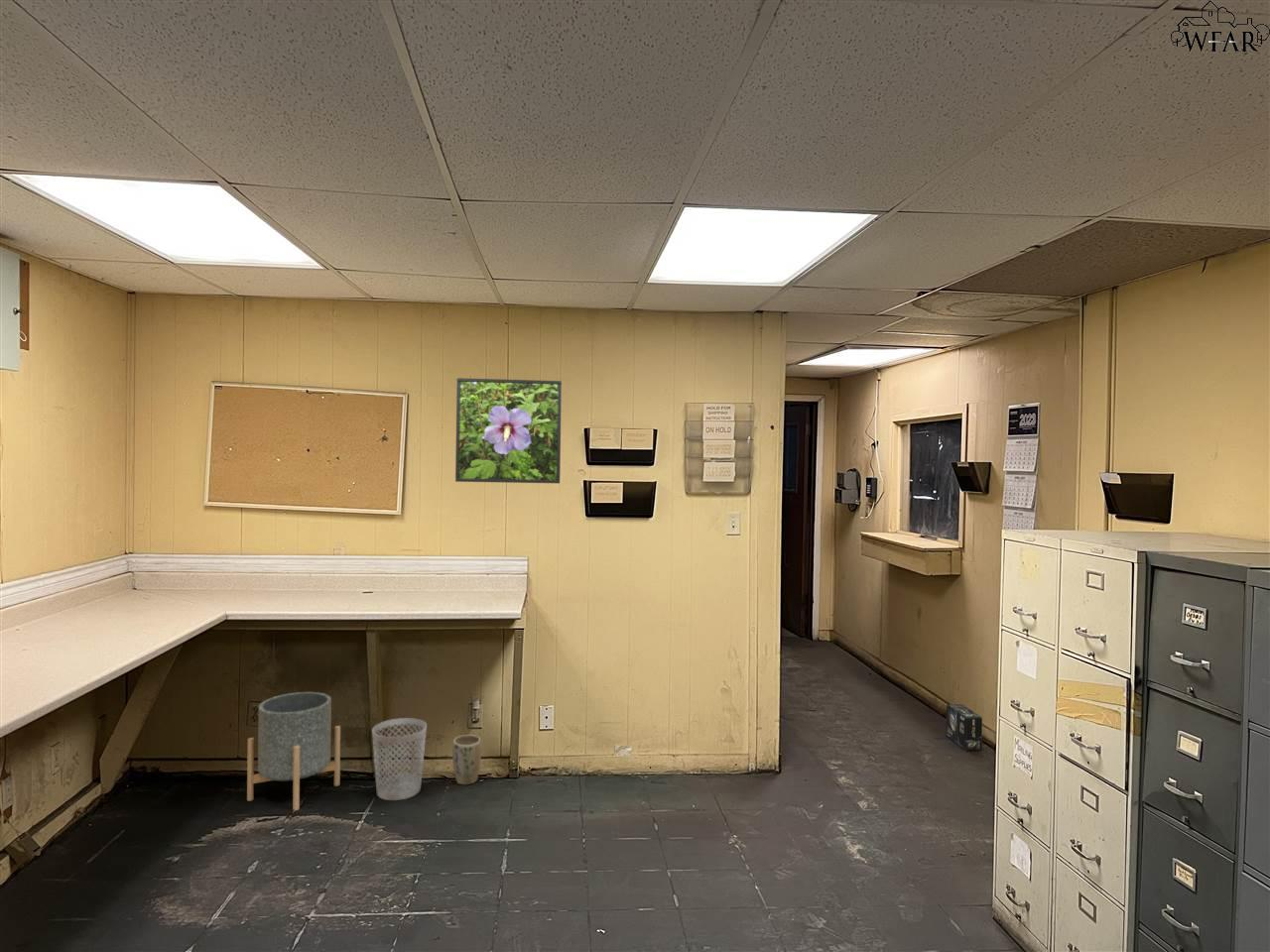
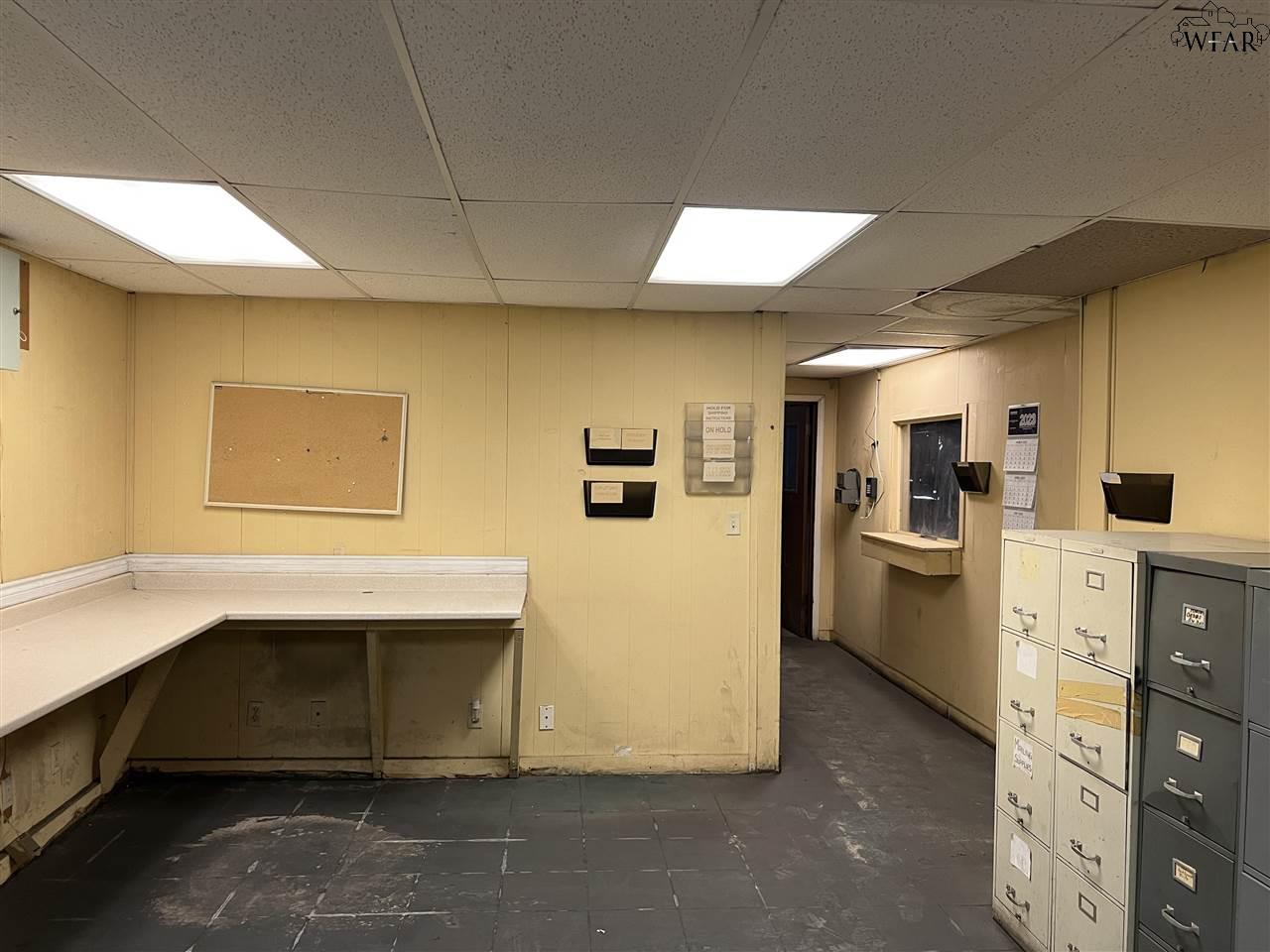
- planter (295, 747)
- wastebasket (398, 759)
- plant pot (466, 760)
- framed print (508, 430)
- box (963, 726)
